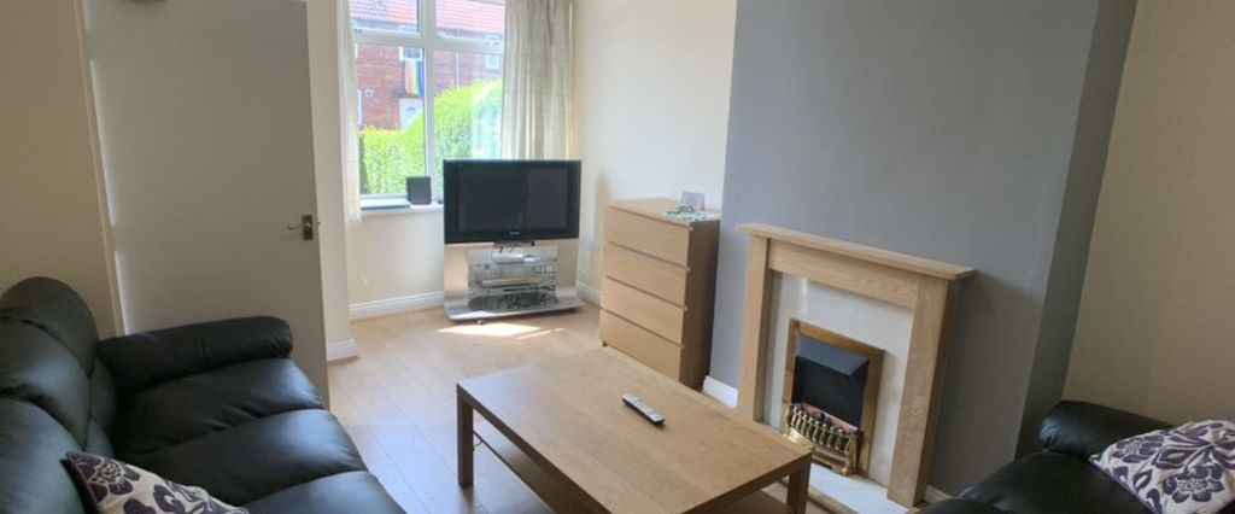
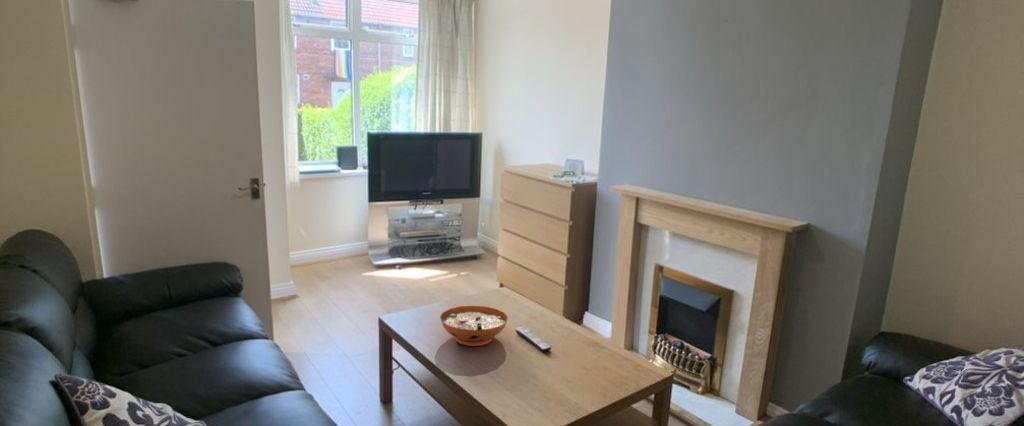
+ decorative bowl (473, 327)
